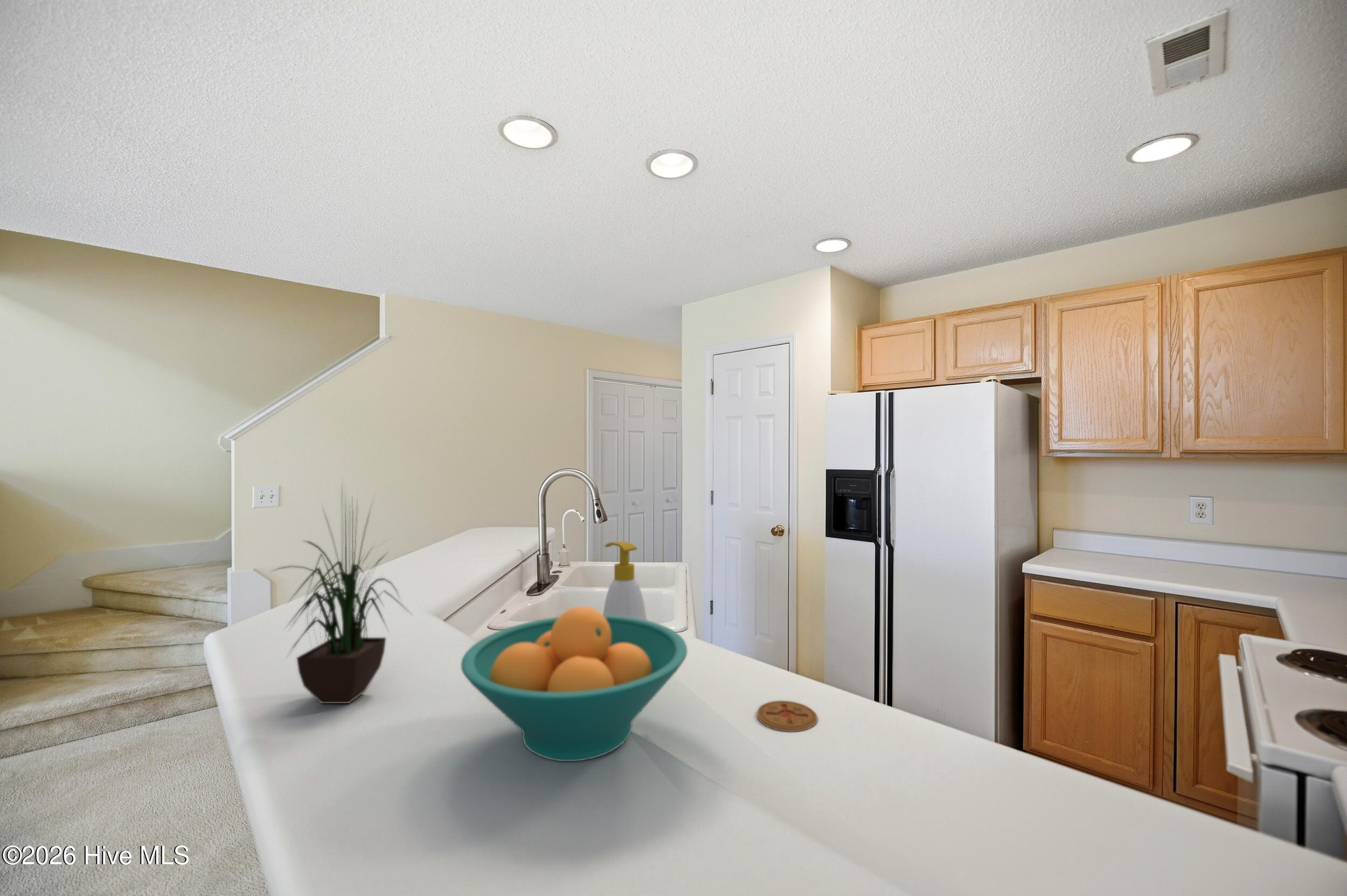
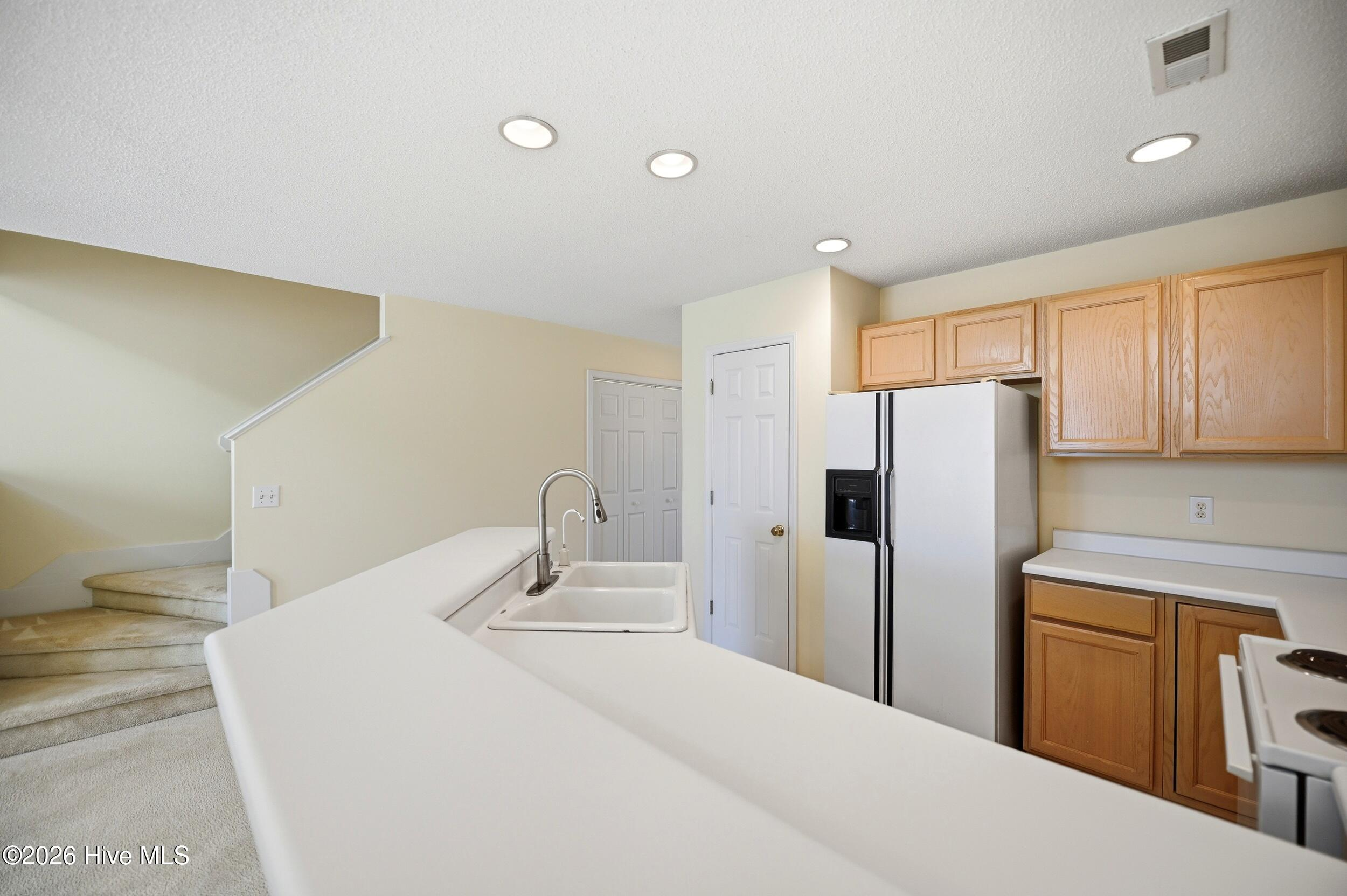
- soap bottle (624, 605)
- potted plant (344, 576)
- coaster (787, 716)
- fruit bowl (578, 671)
